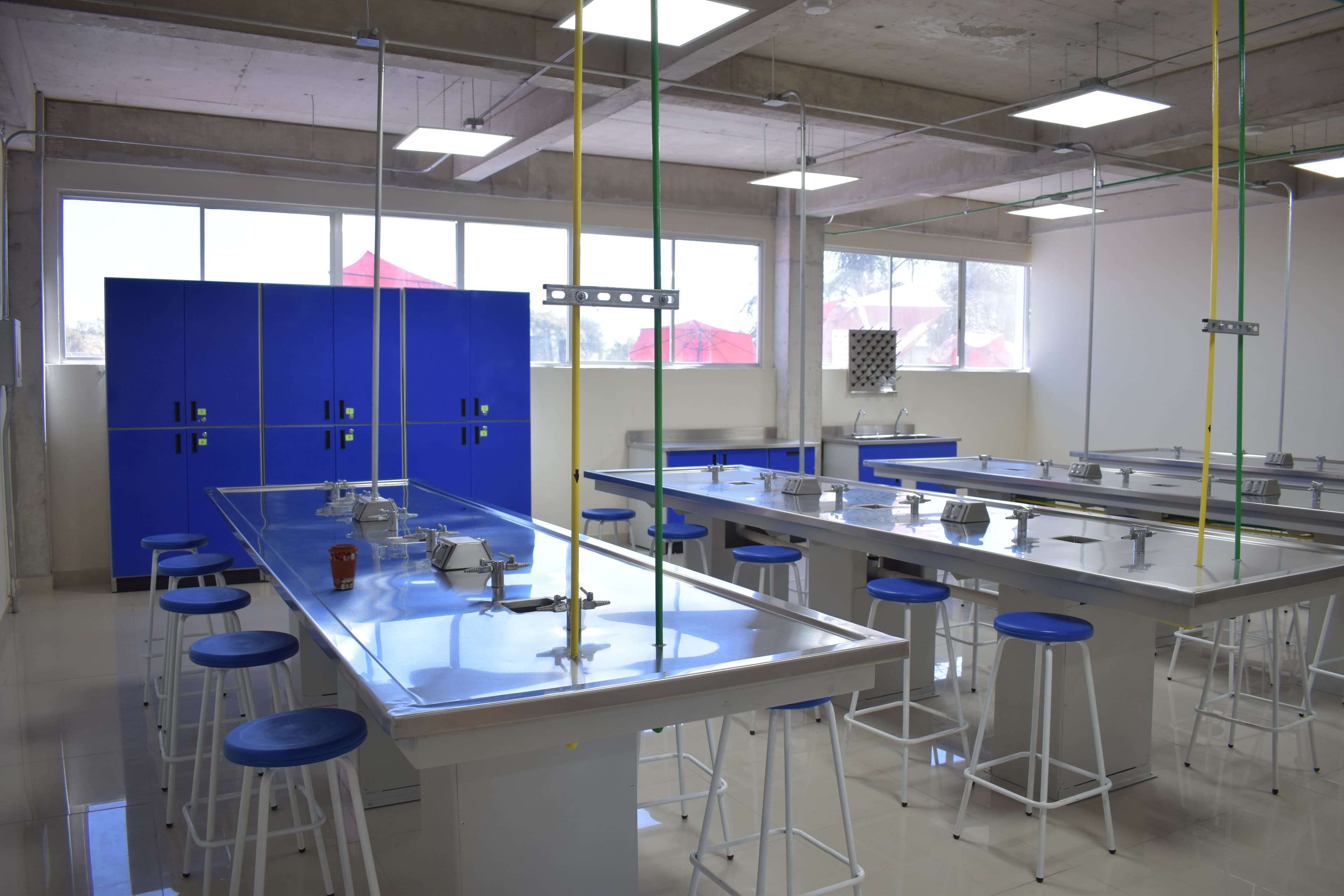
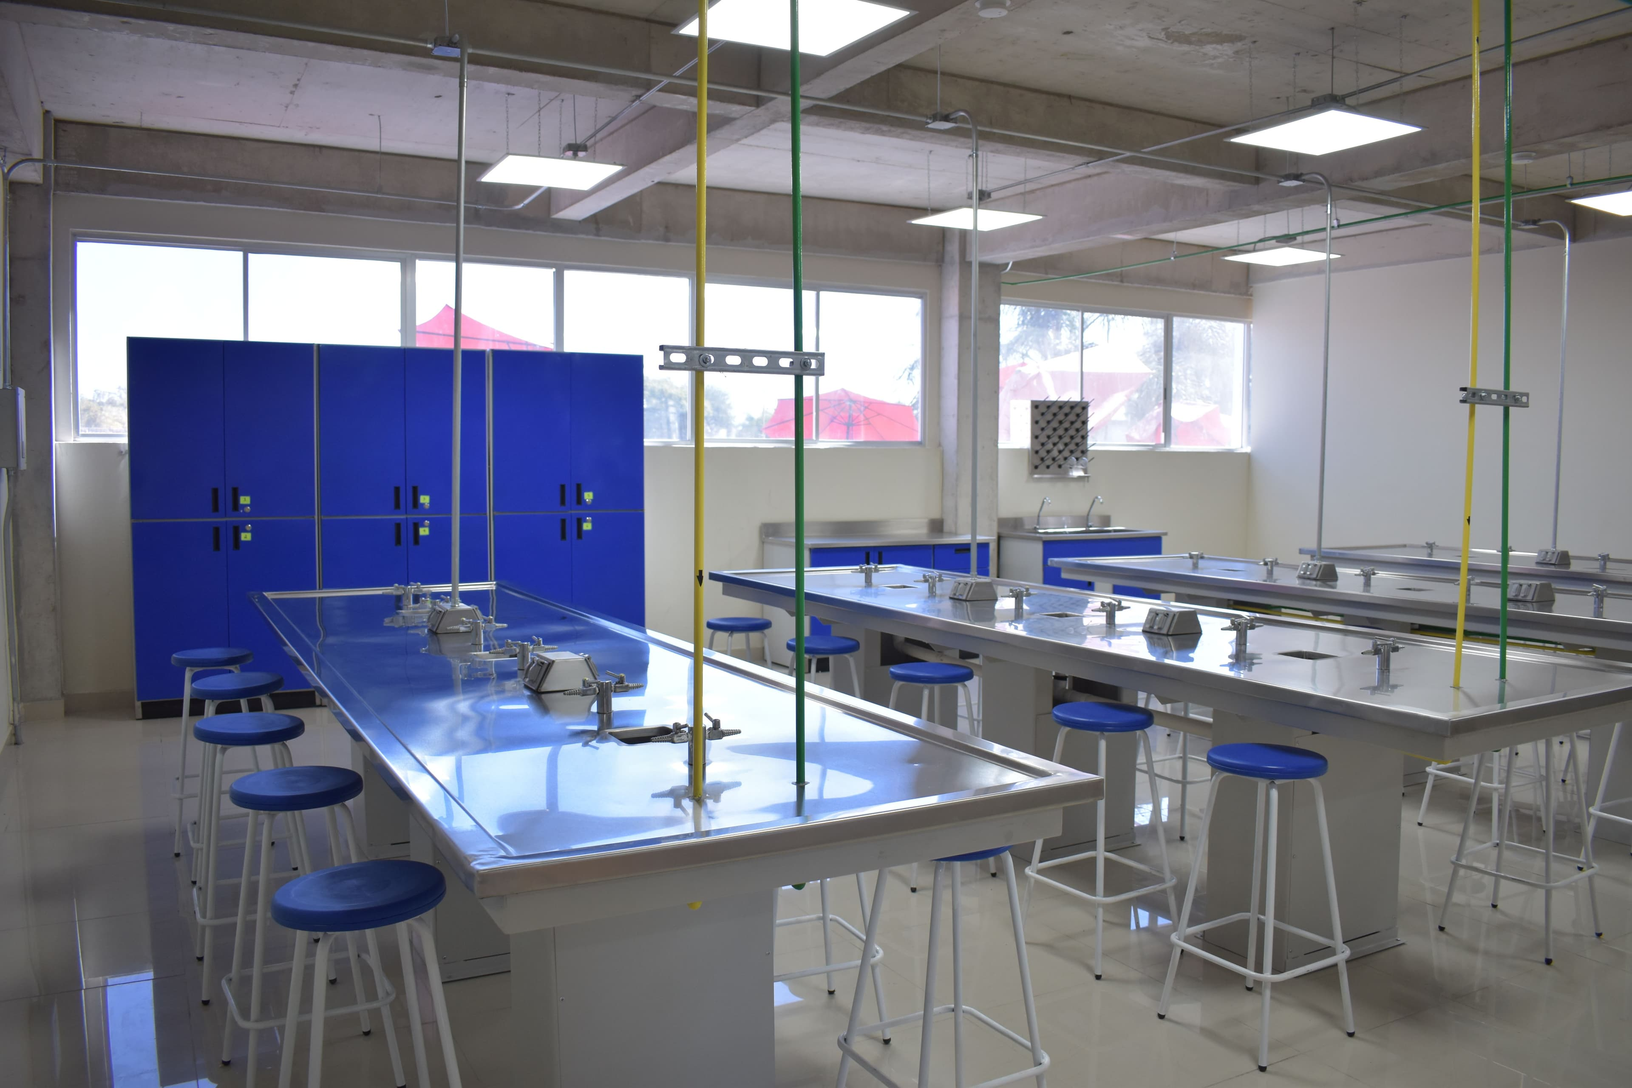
- coffee cup (343, 566)
